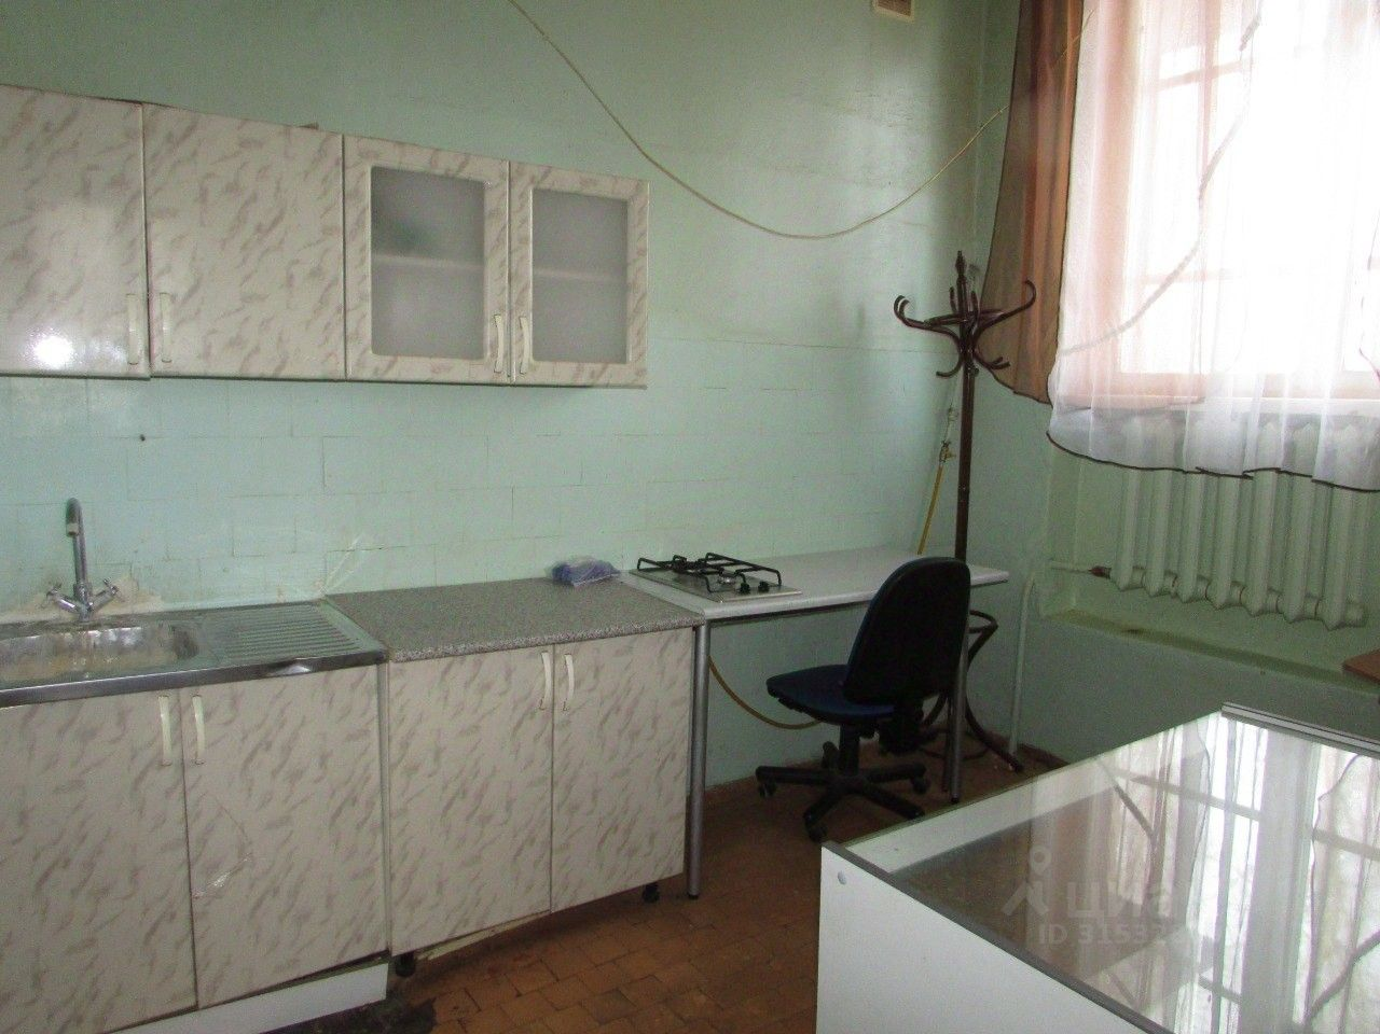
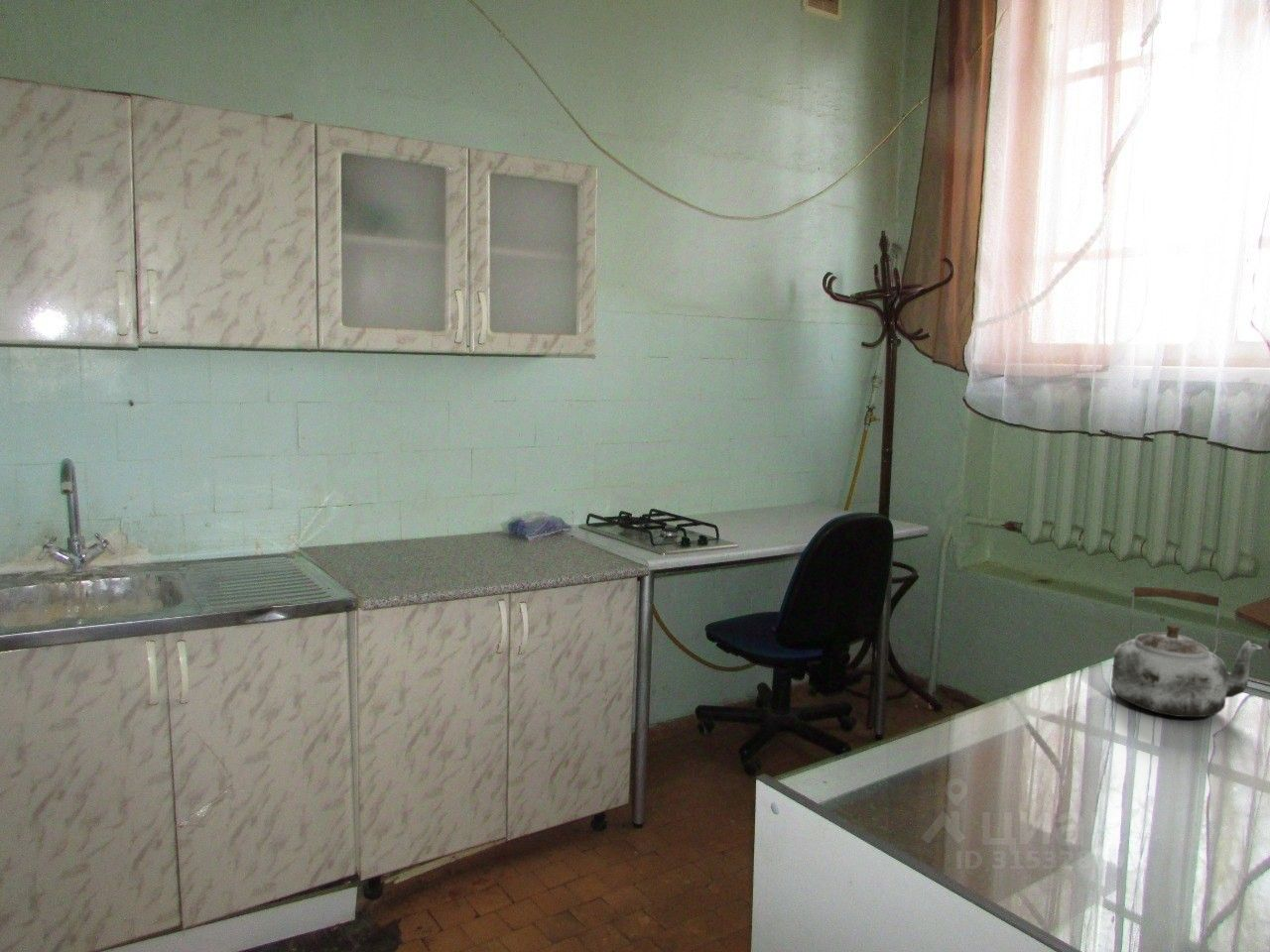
+ kettle (1186, 649)
